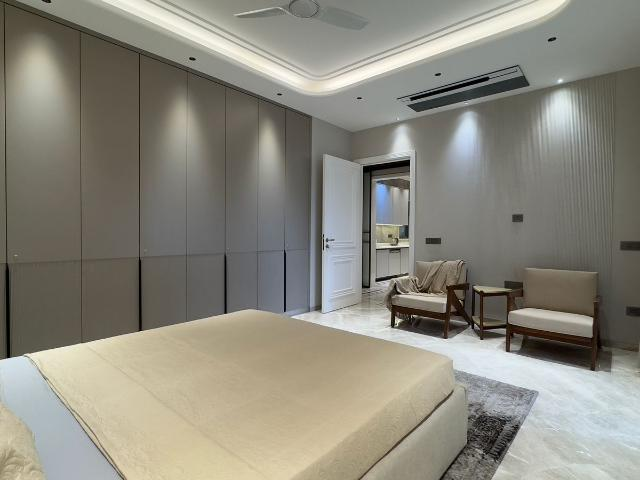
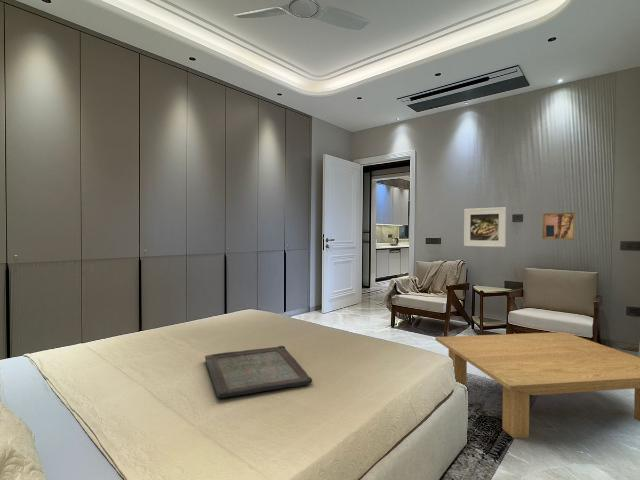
+ coffee table (542, 377)
+ wall art (558, 226)
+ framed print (484, 227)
+ serving tray (254, 367)
